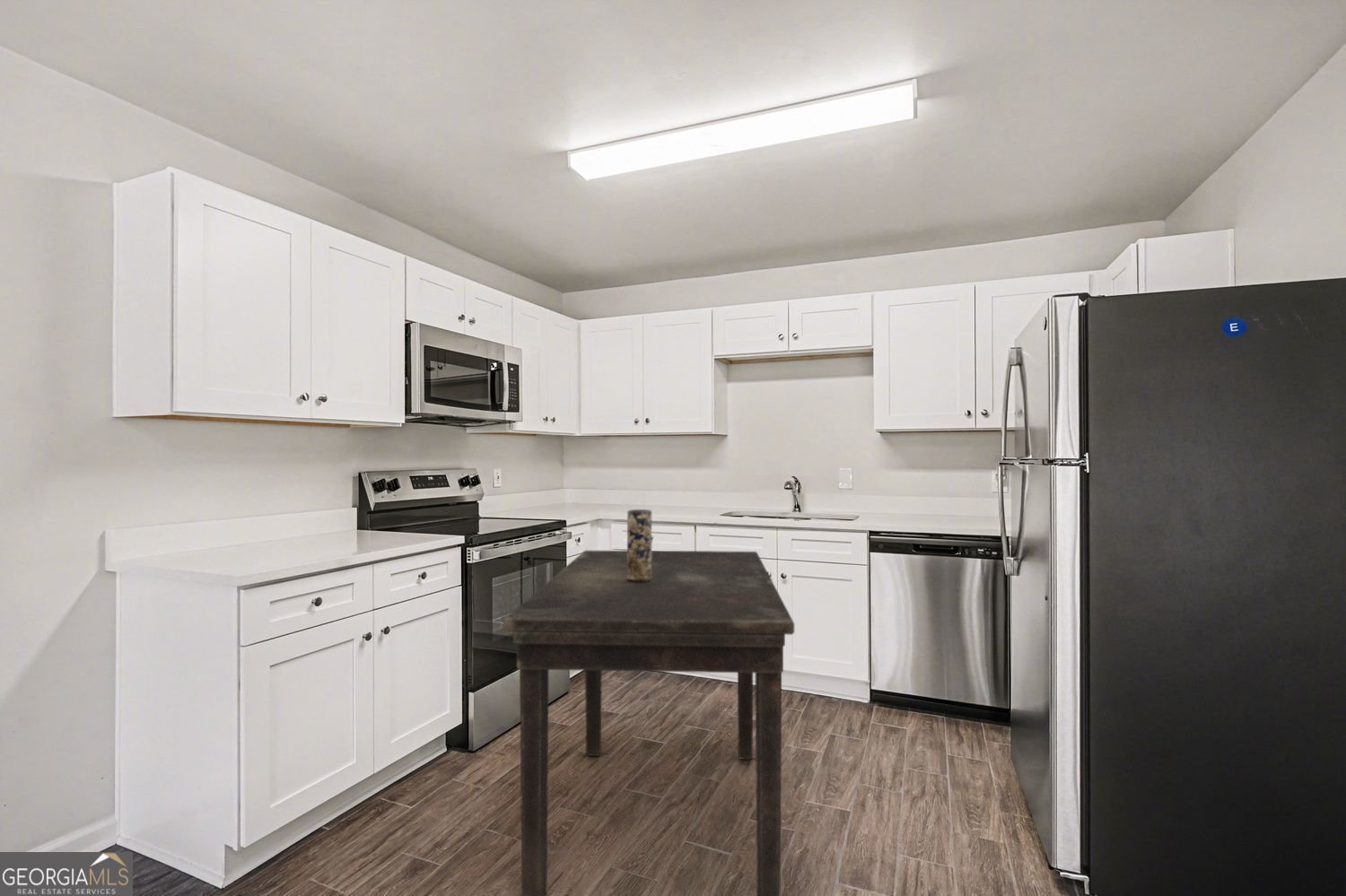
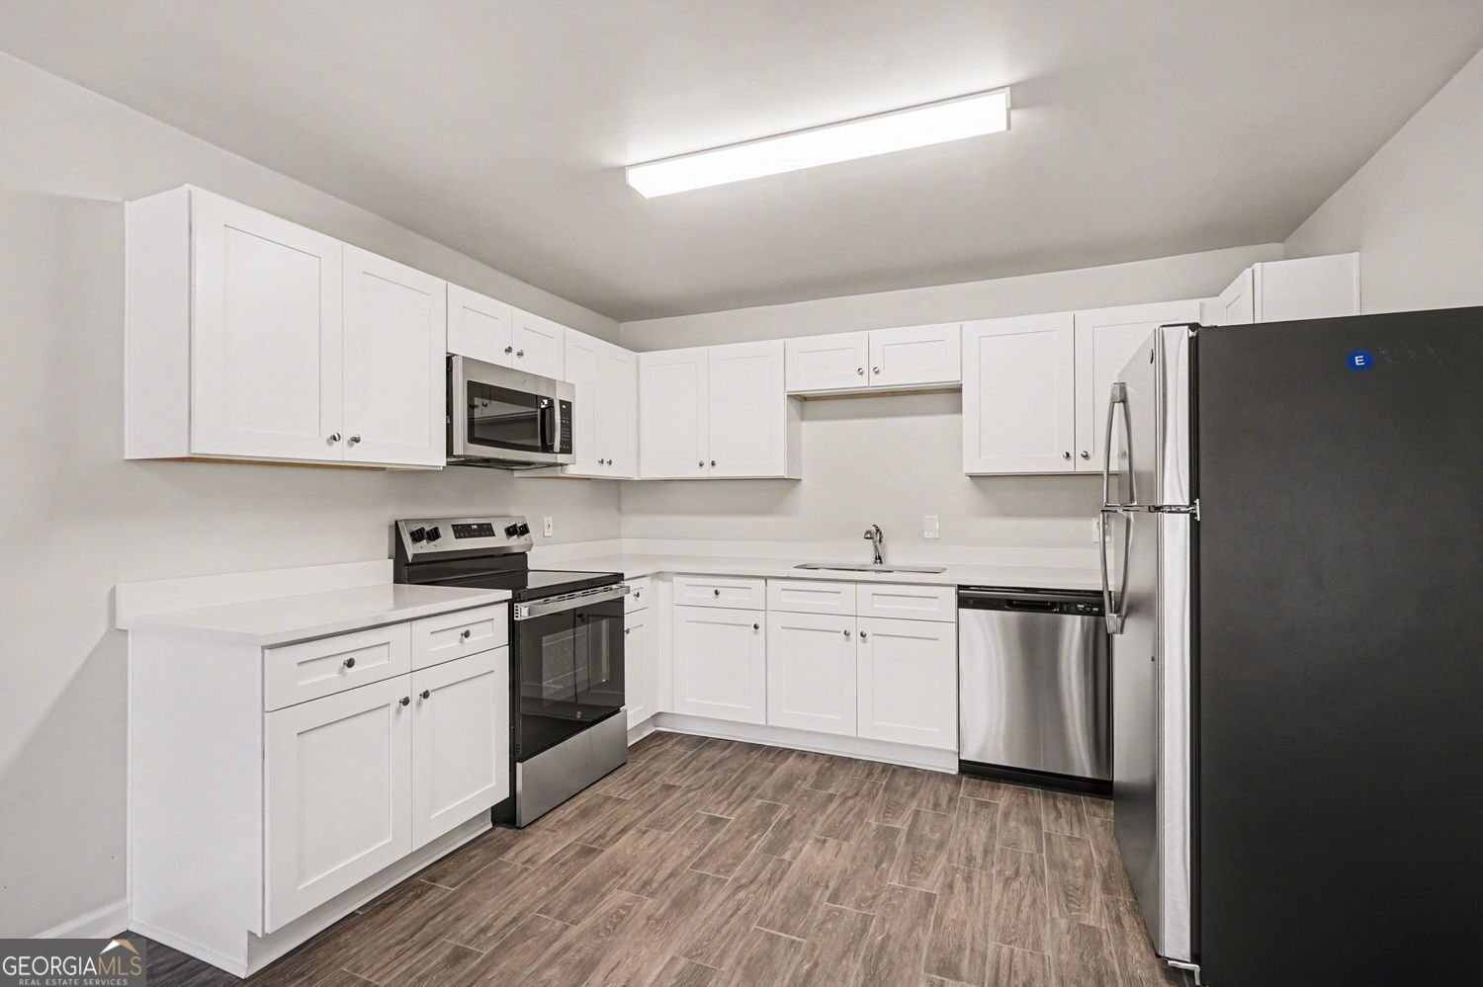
- vase (639, 544)
- dining table (661, 671)
